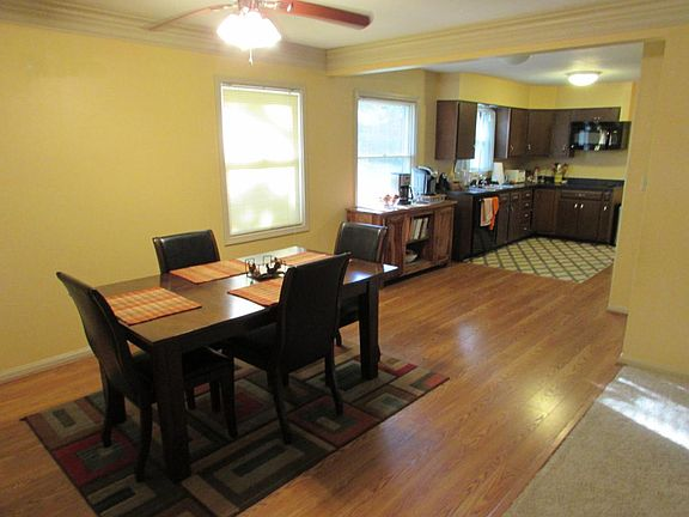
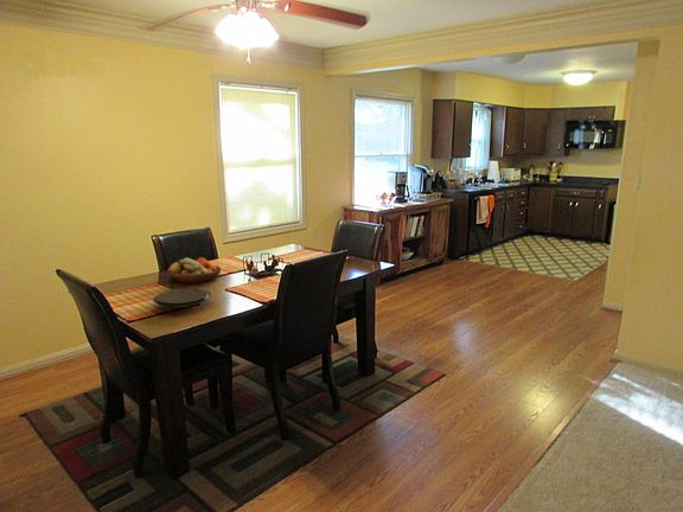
+ plate (183, 300)
+ fruit bowl (194, 267)
